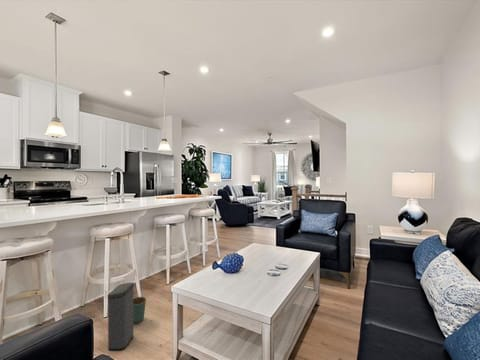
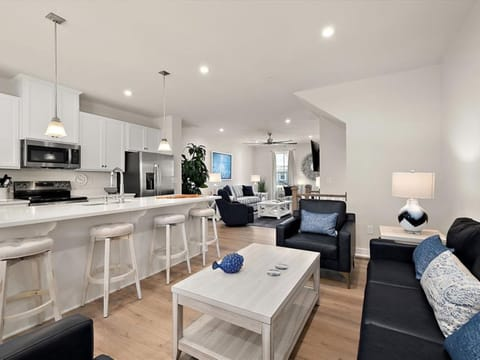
- trash can (129, 305)
